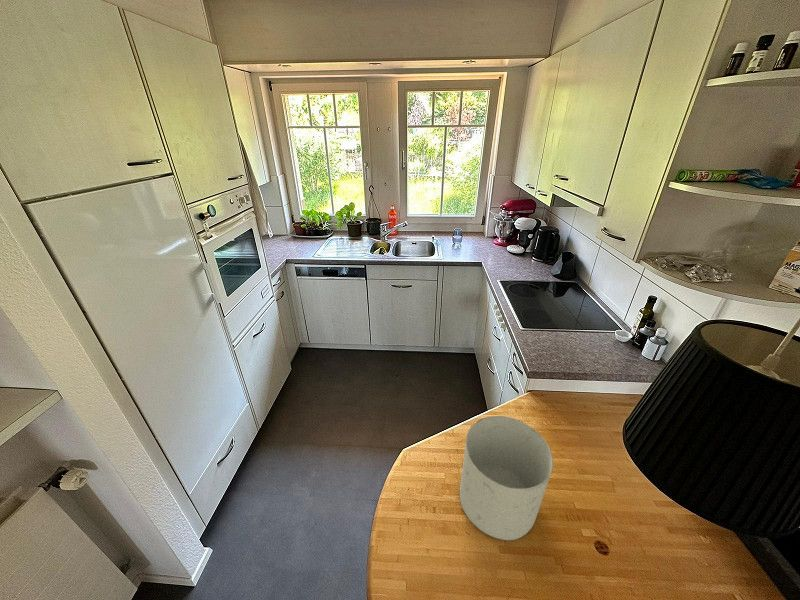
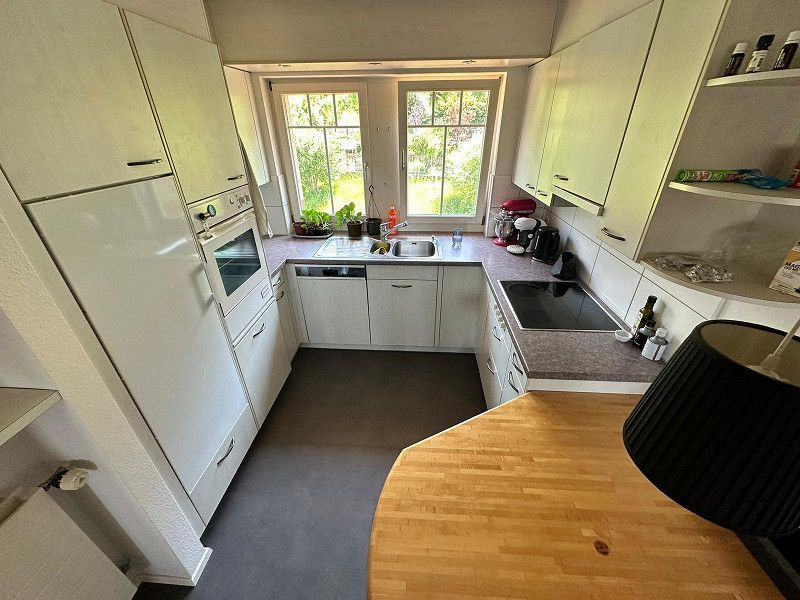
- flower pot (502, 475)
